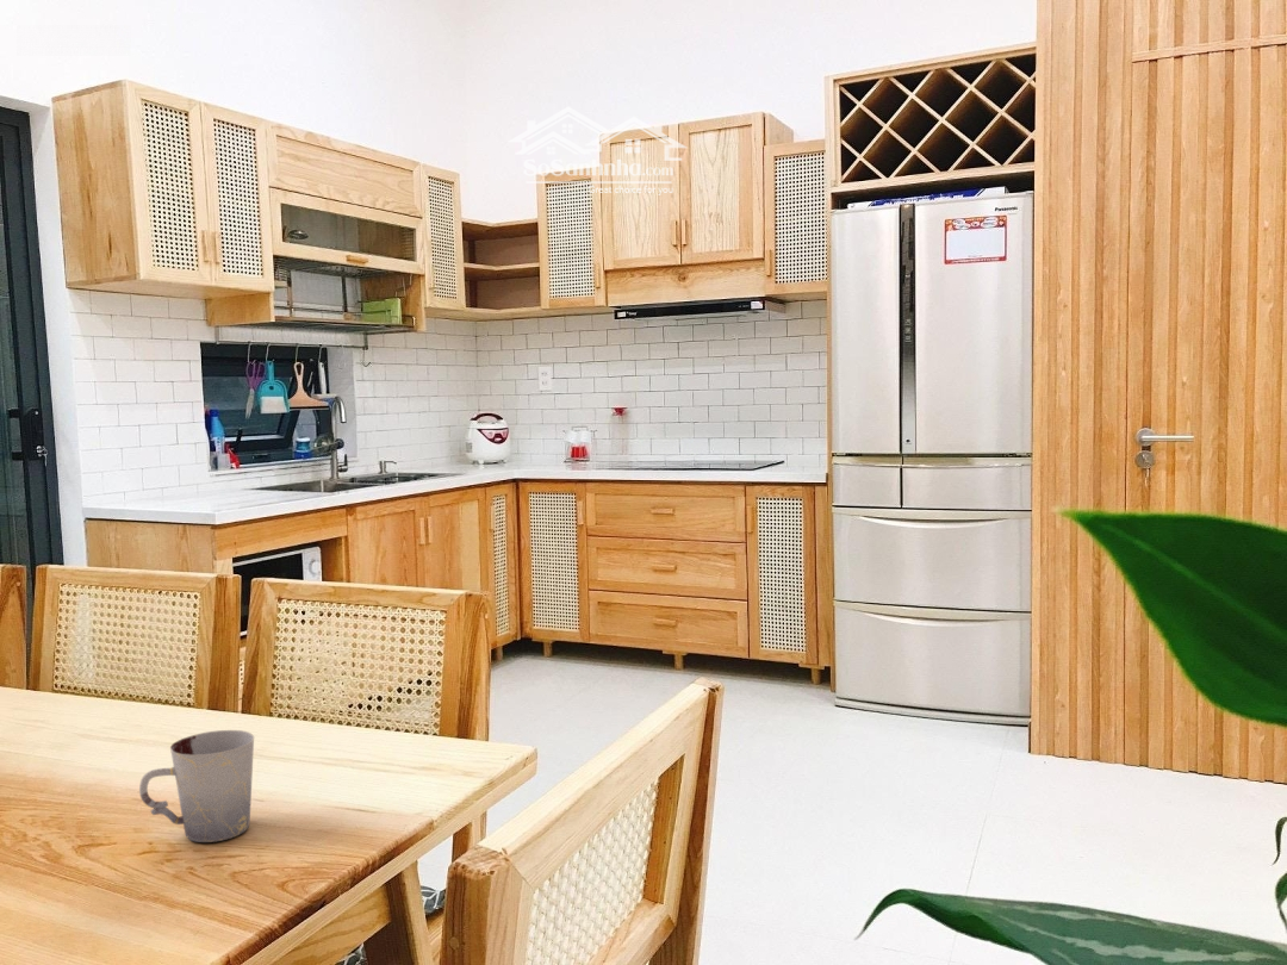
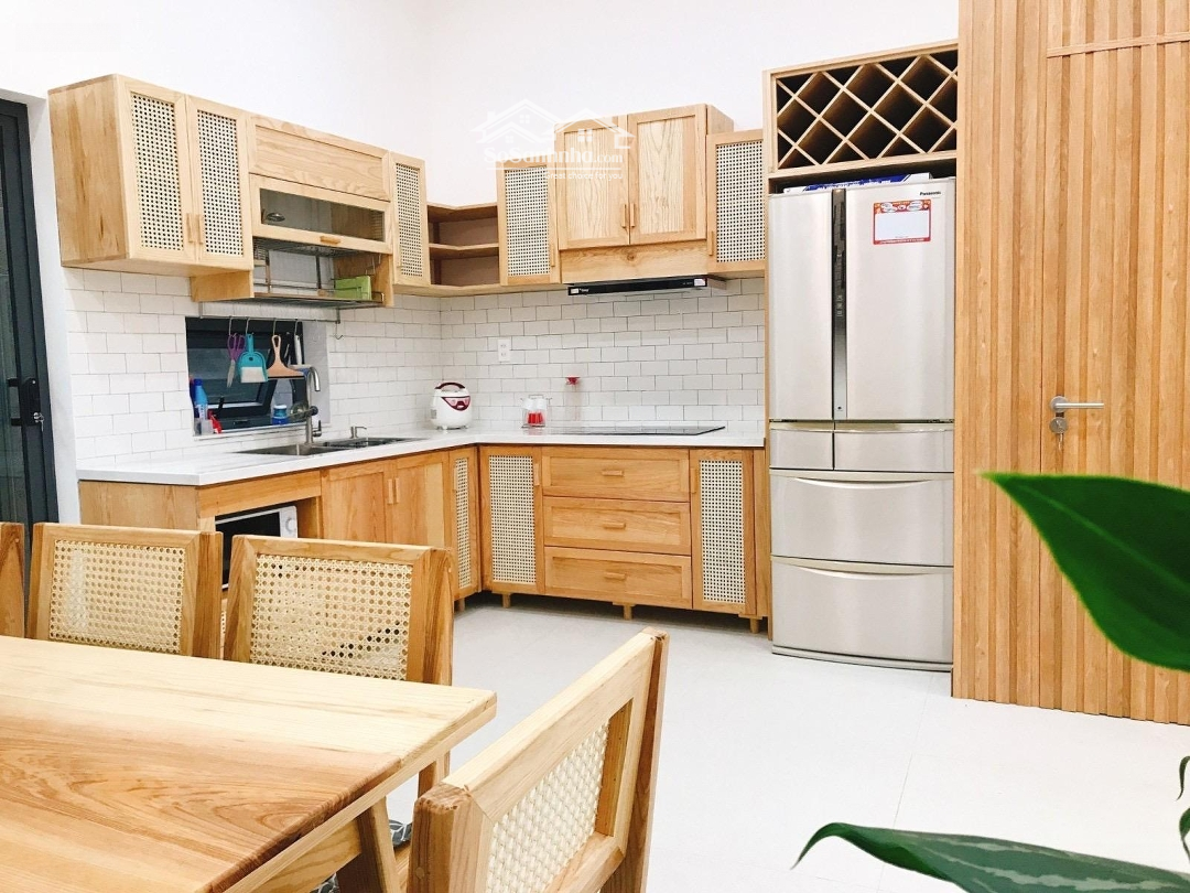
- cup (199, 789)
